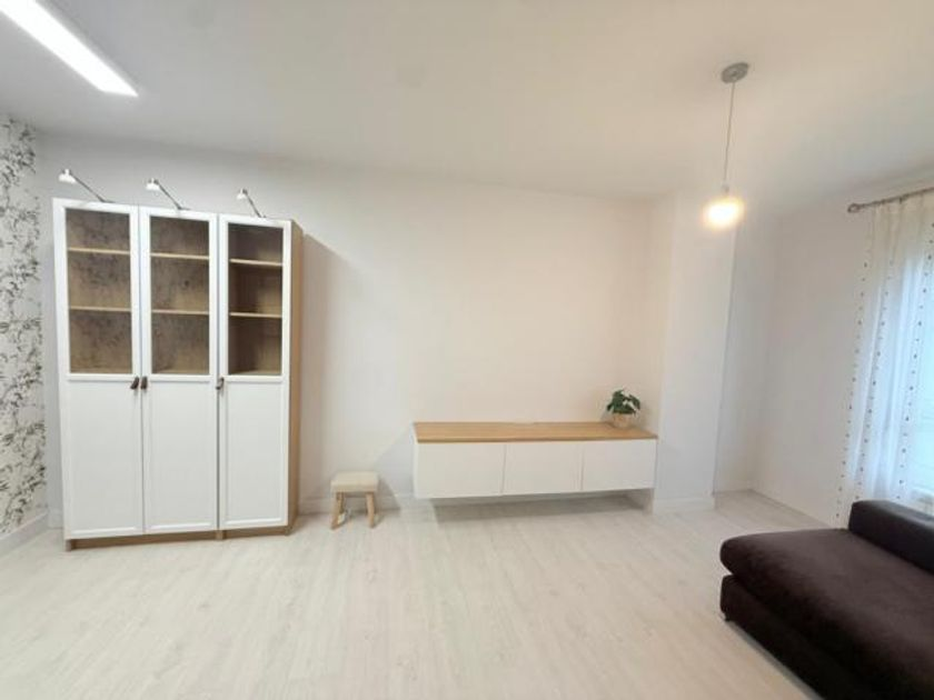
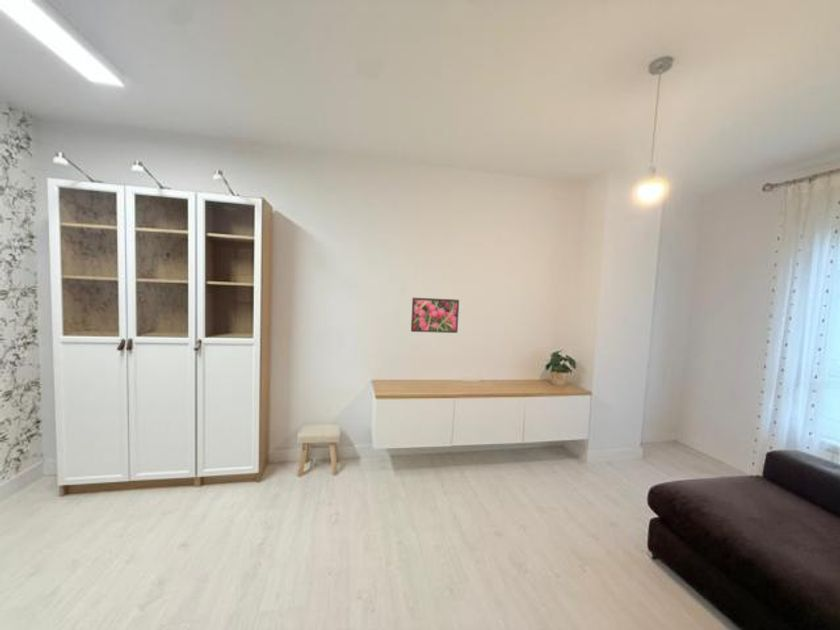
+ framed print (435, 315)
